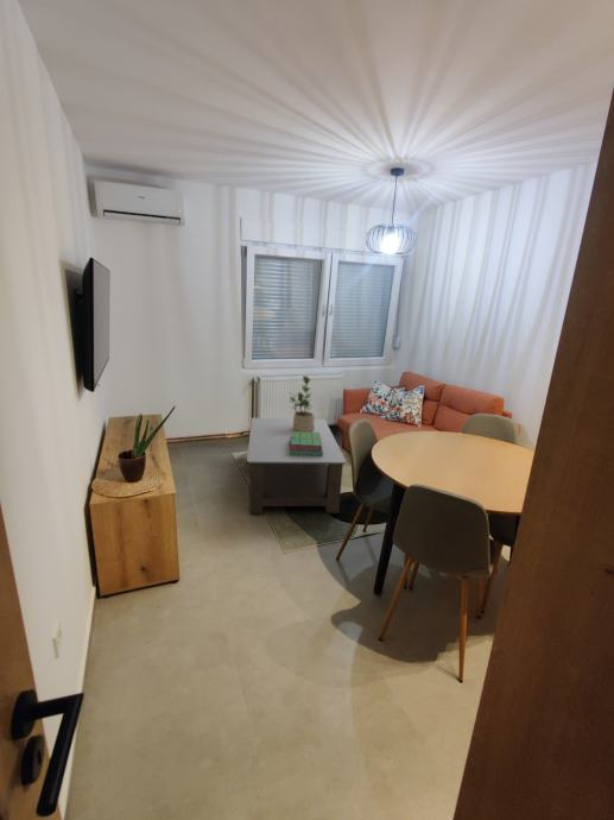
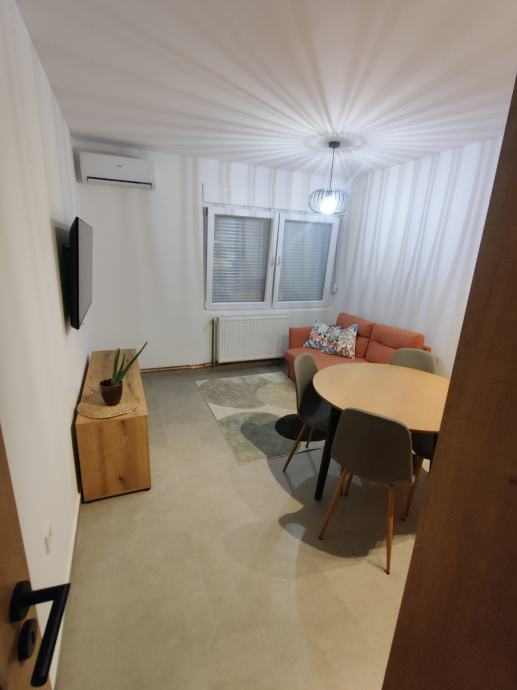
- stack of books (305, 442)
- potted plant (302, 403)
- coffee table (291, 460)
